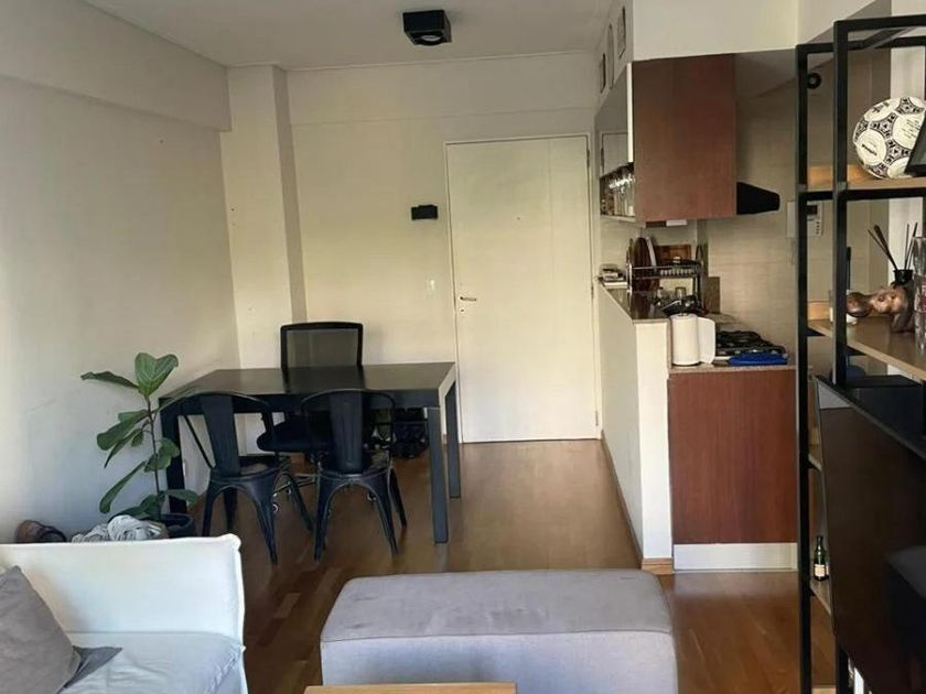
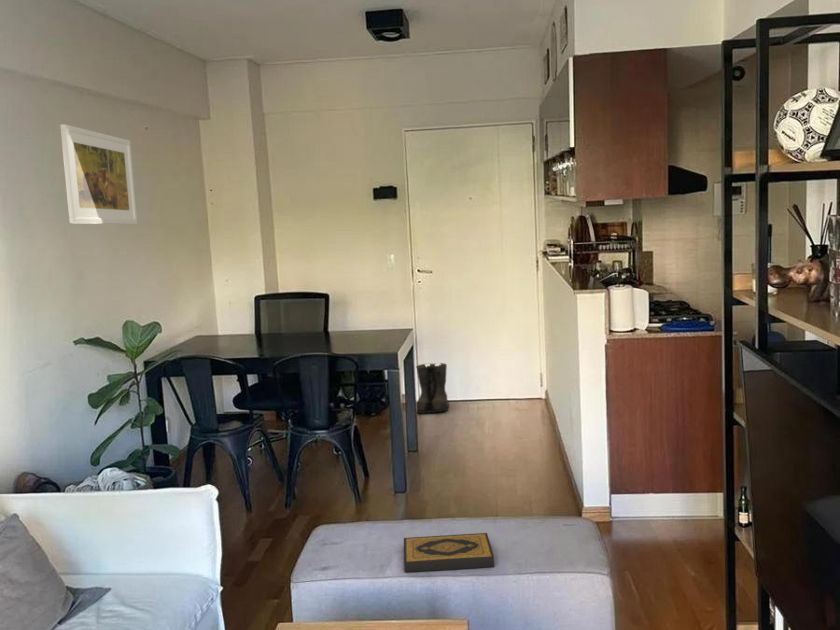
+ hardback book (447, 552)
+ boots (431, 386)
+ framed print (102, 178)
